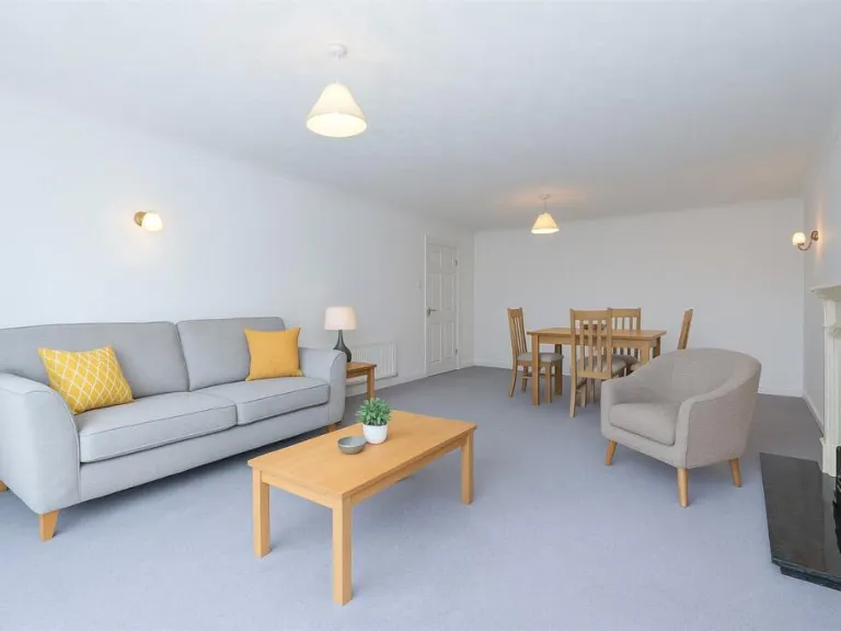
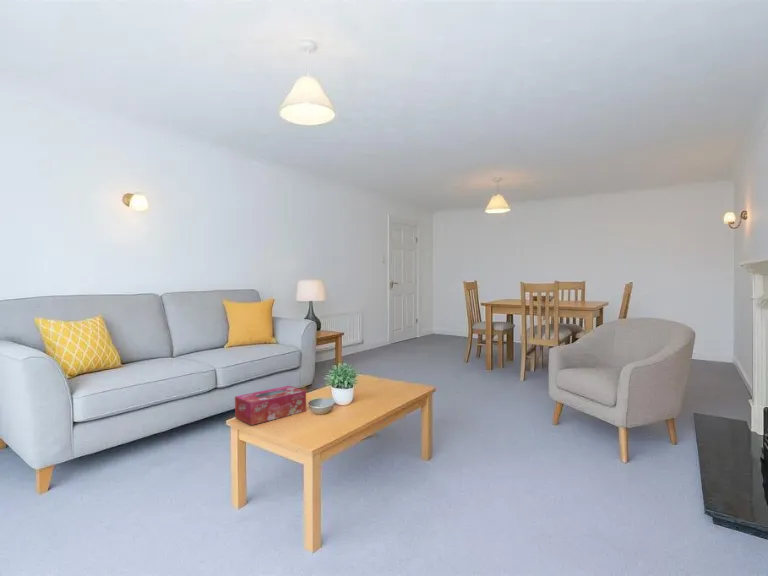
+ tissue box (271, 403)
